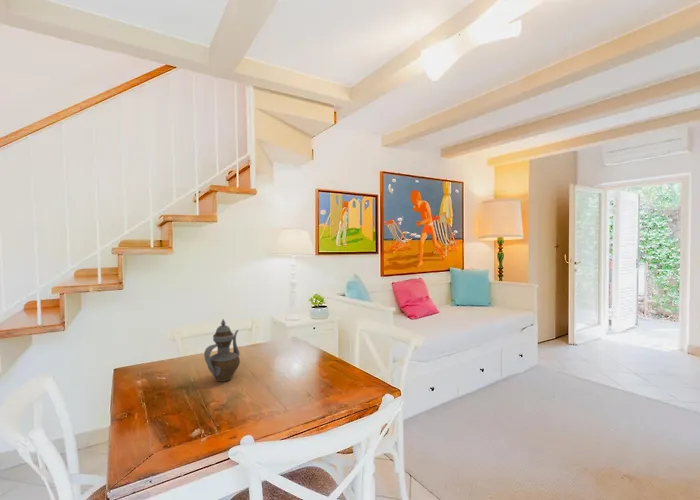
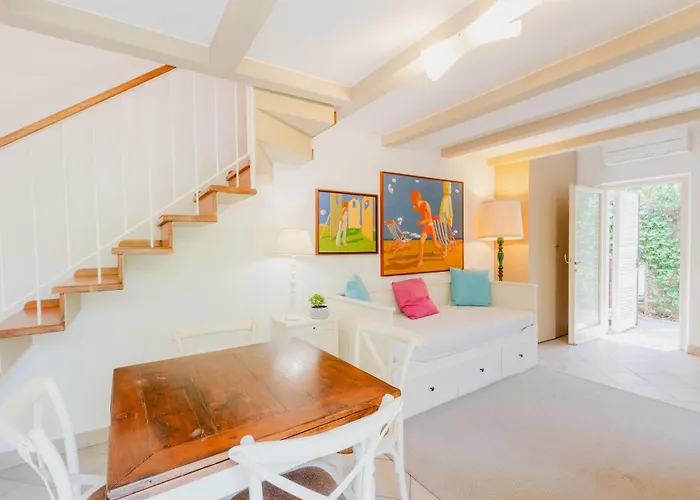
- teapot (222, 349)
